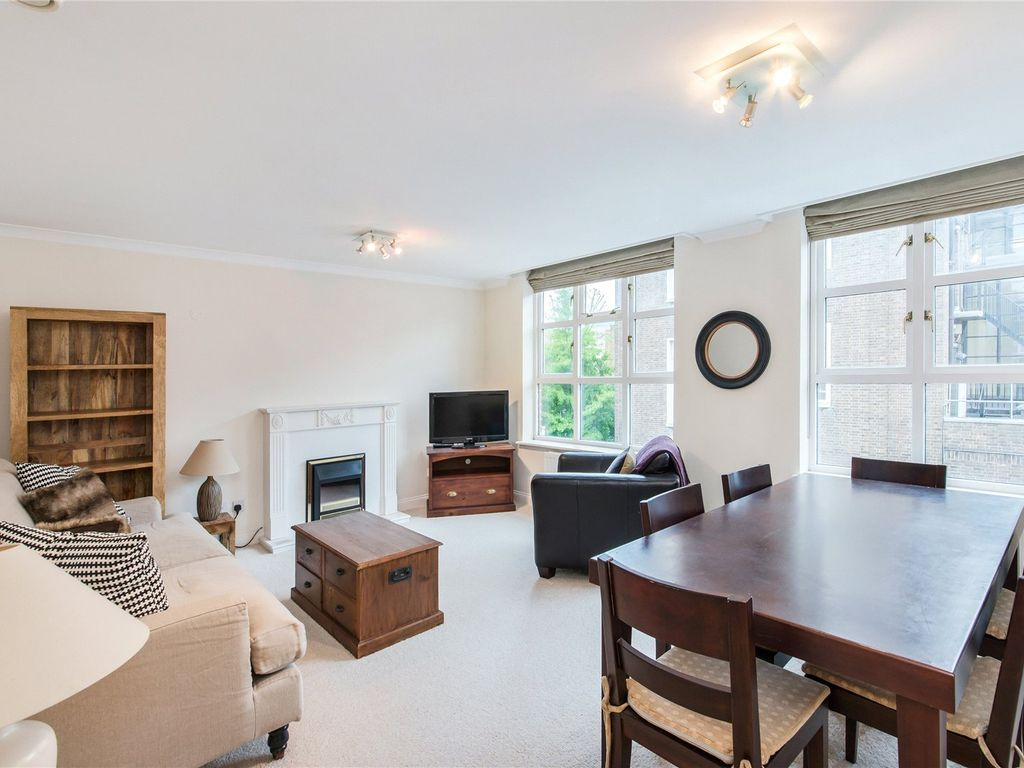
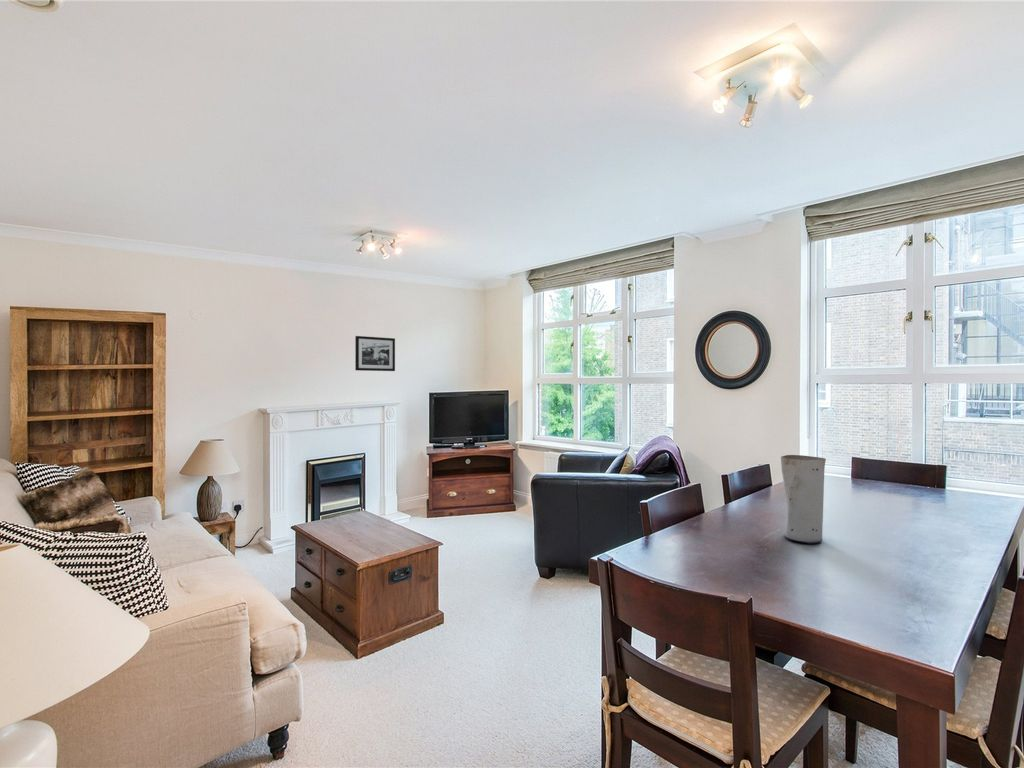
+ vase (802, 497)
+ picture frame (375, 354)
